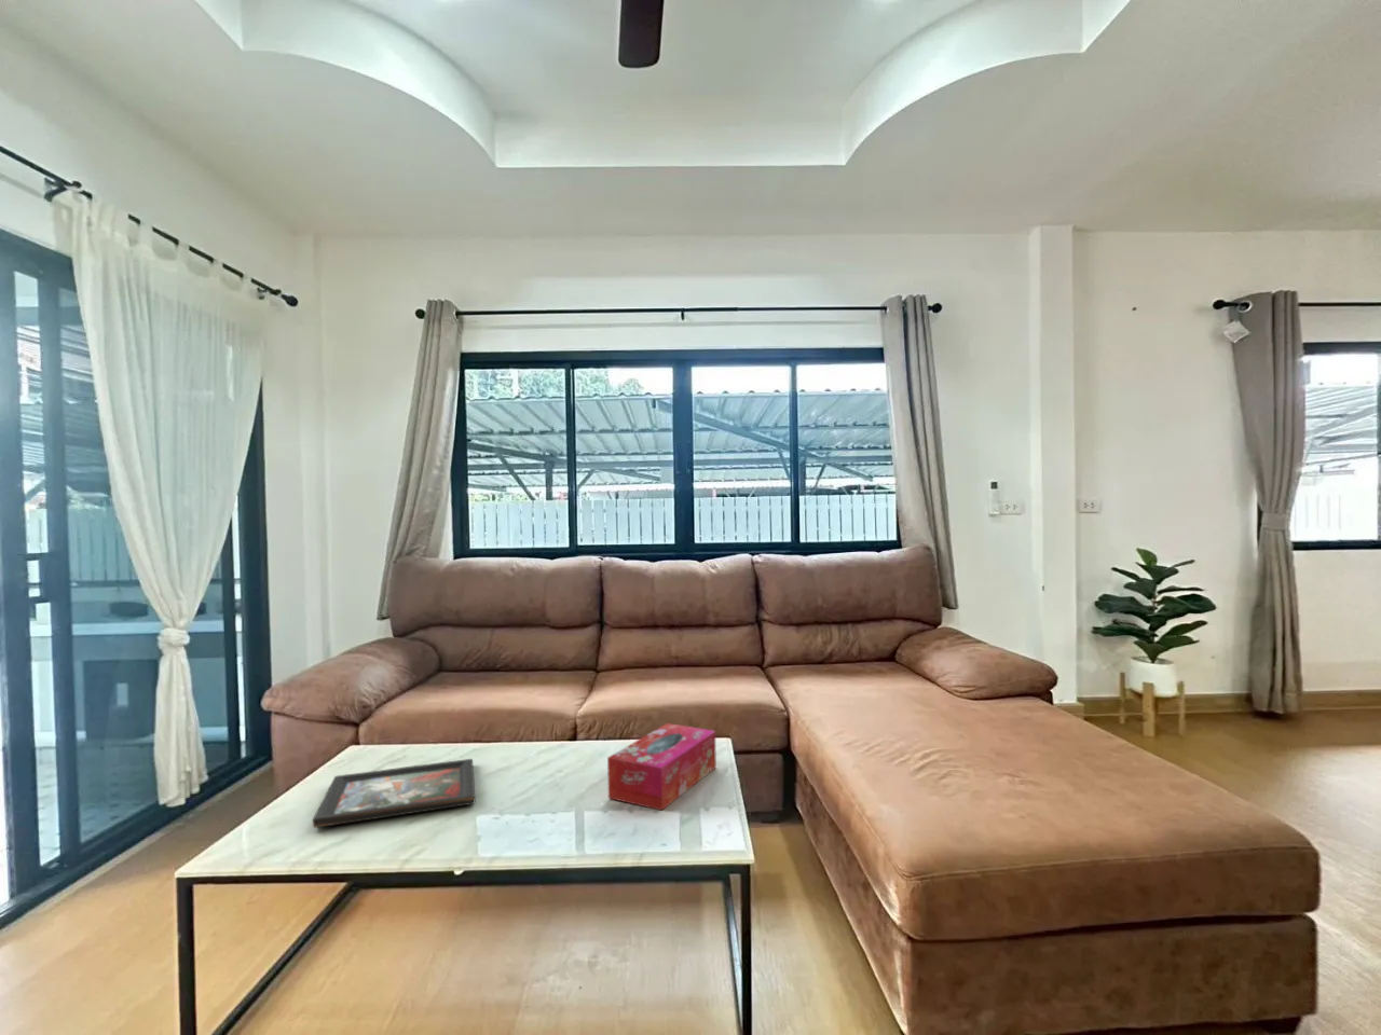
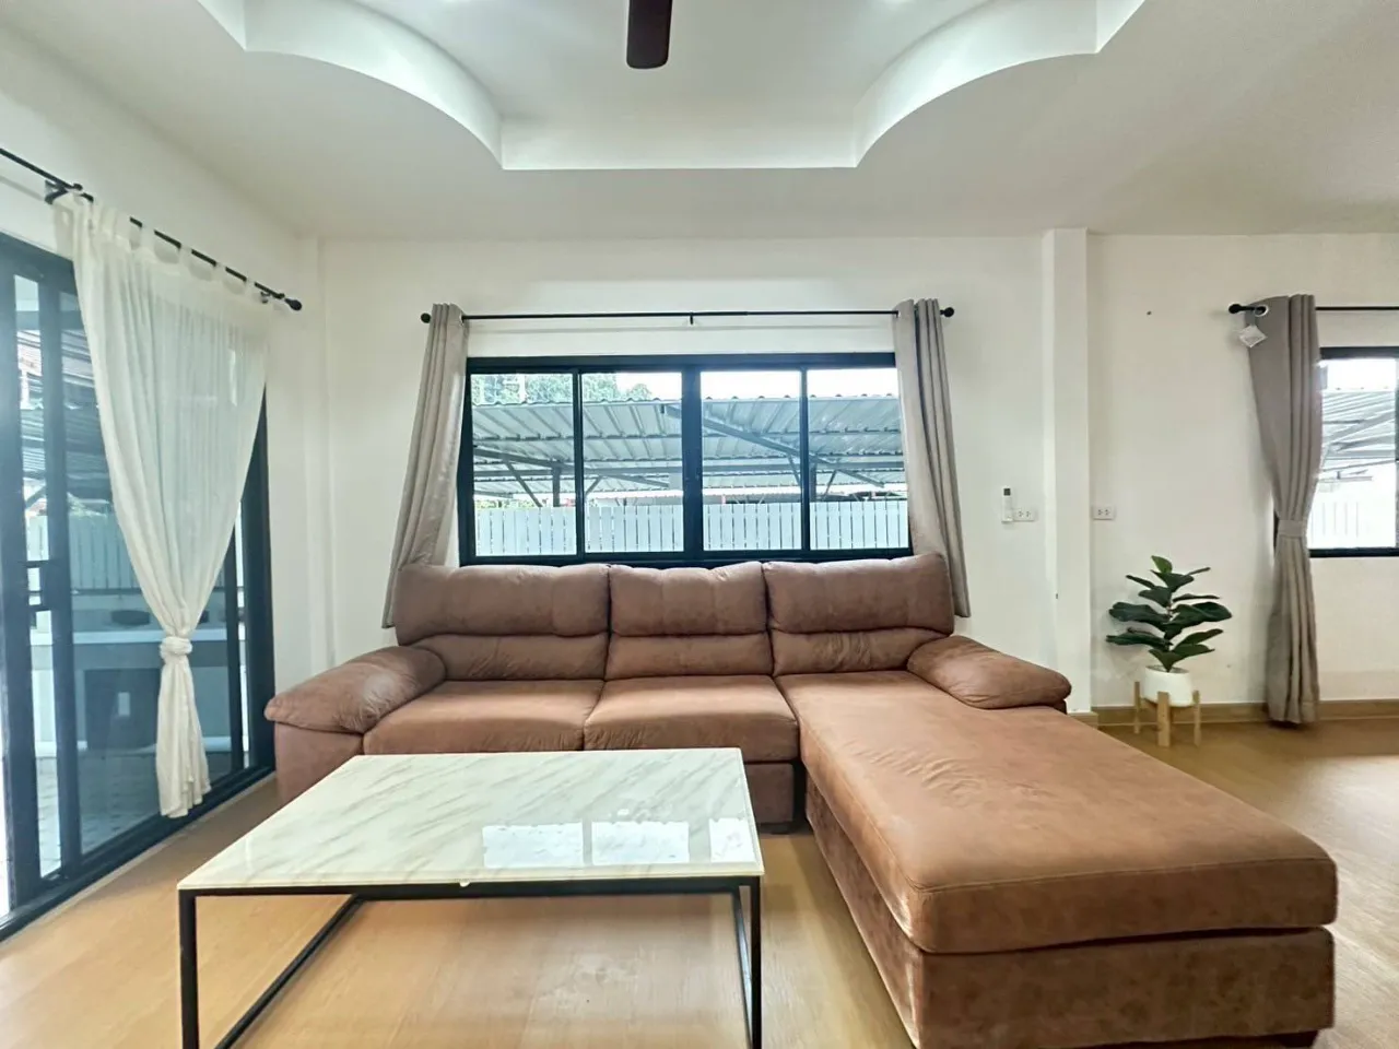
- decorative tray (401, 788)
- tissue box (664, 762)
